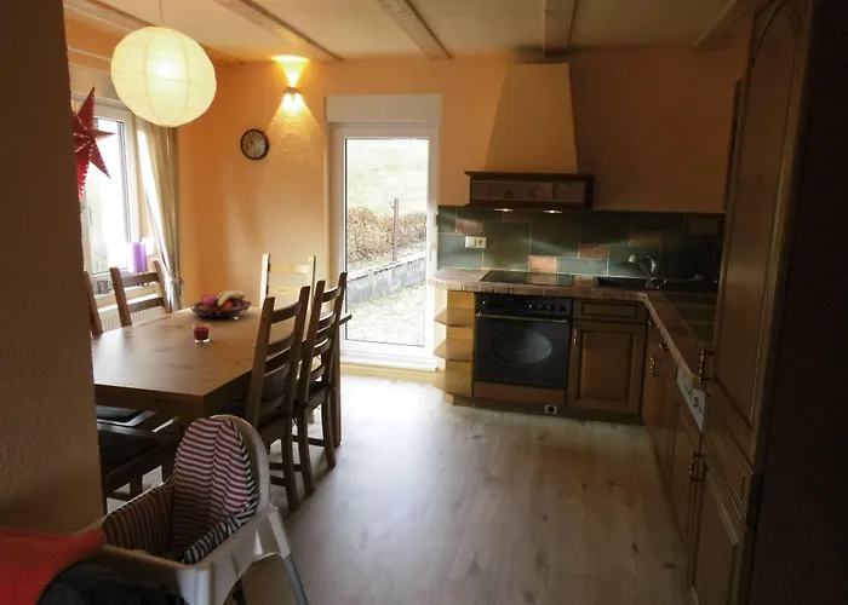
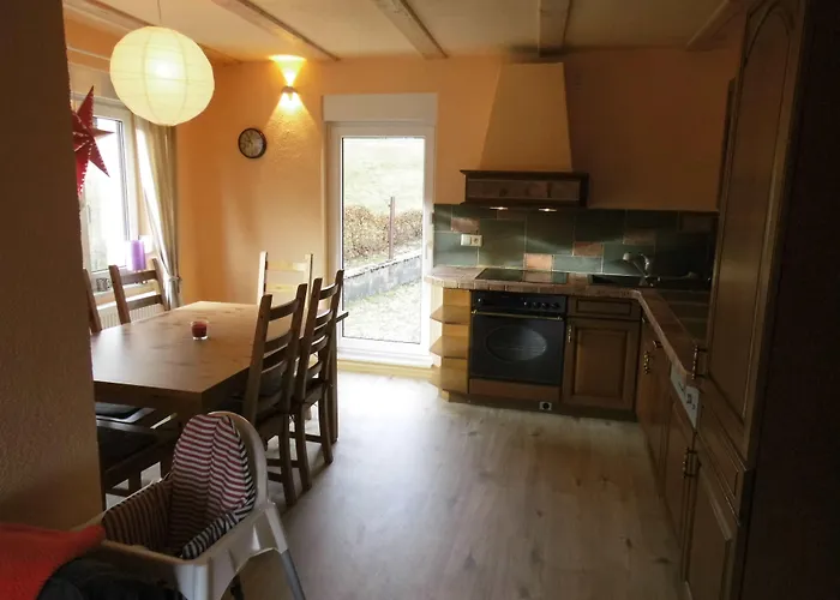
- fruit basket (222, 304)
